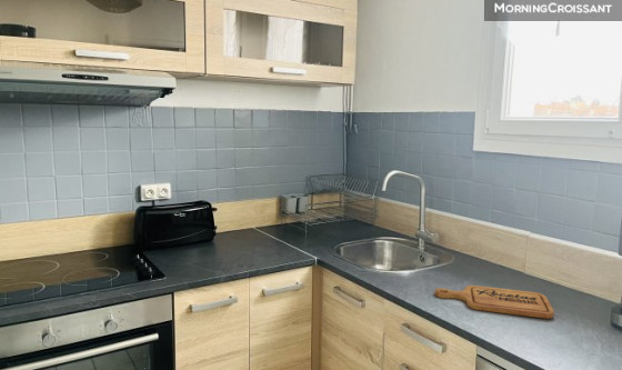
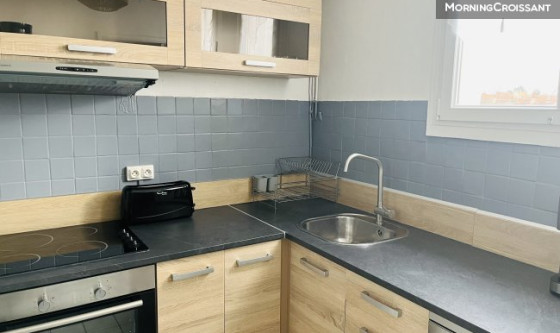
- cutting board (490, 298)
